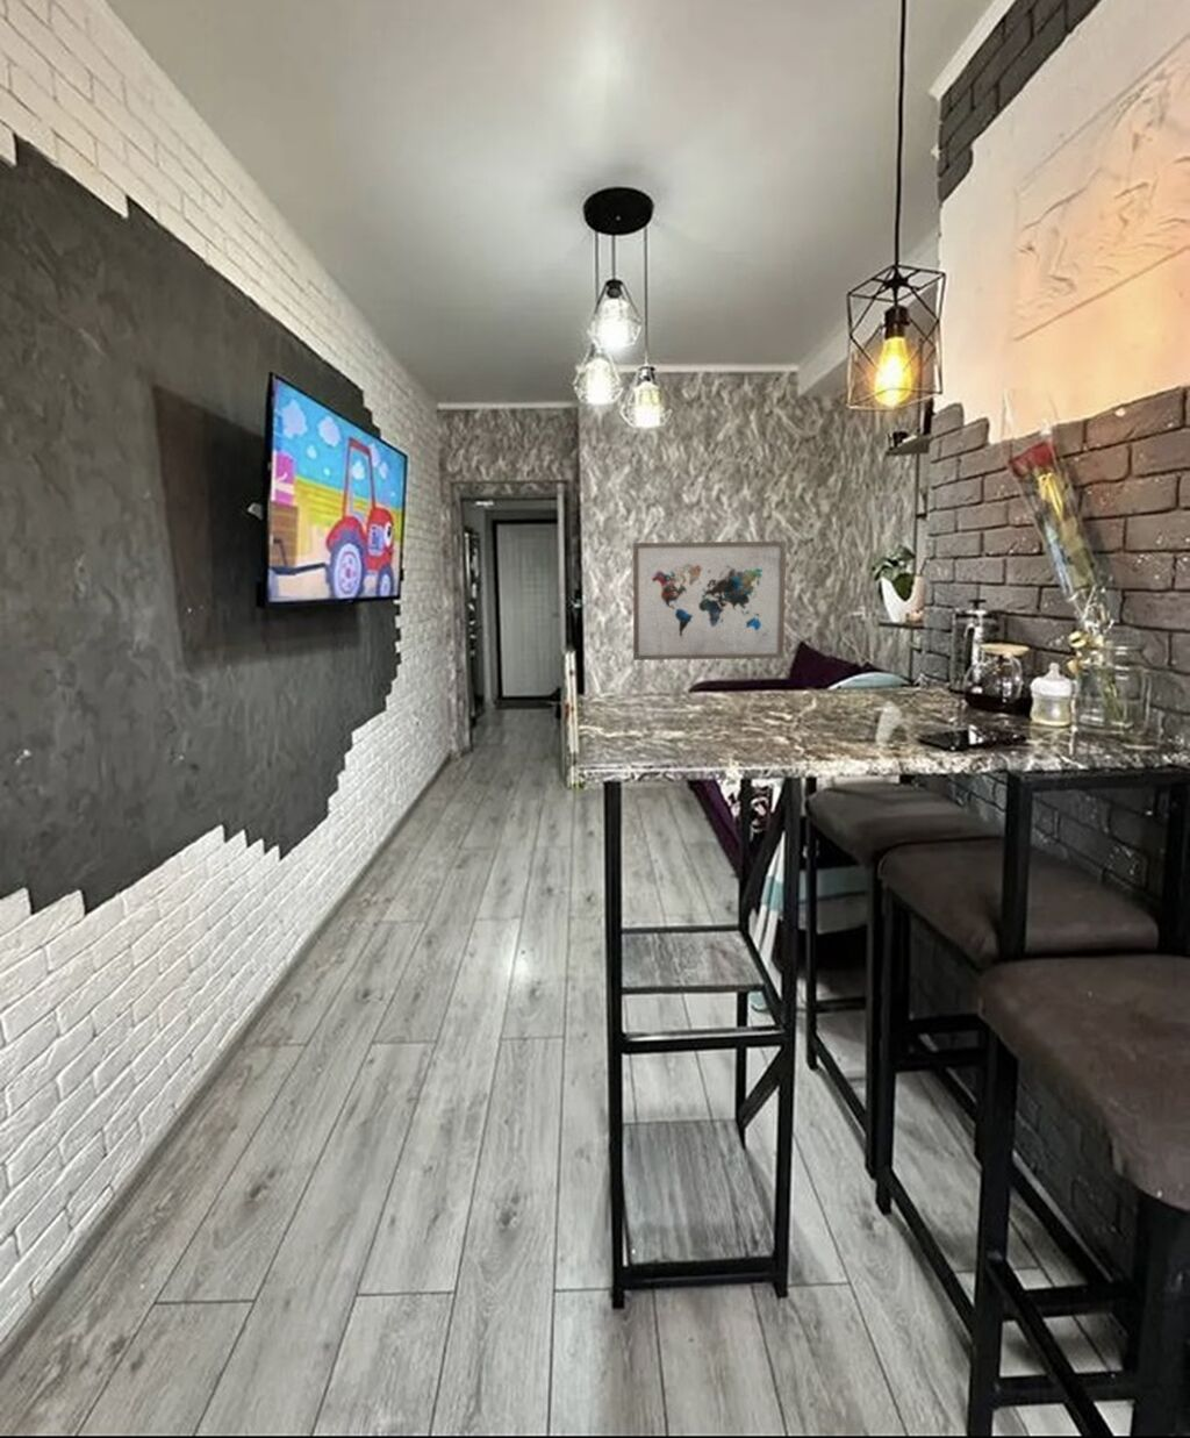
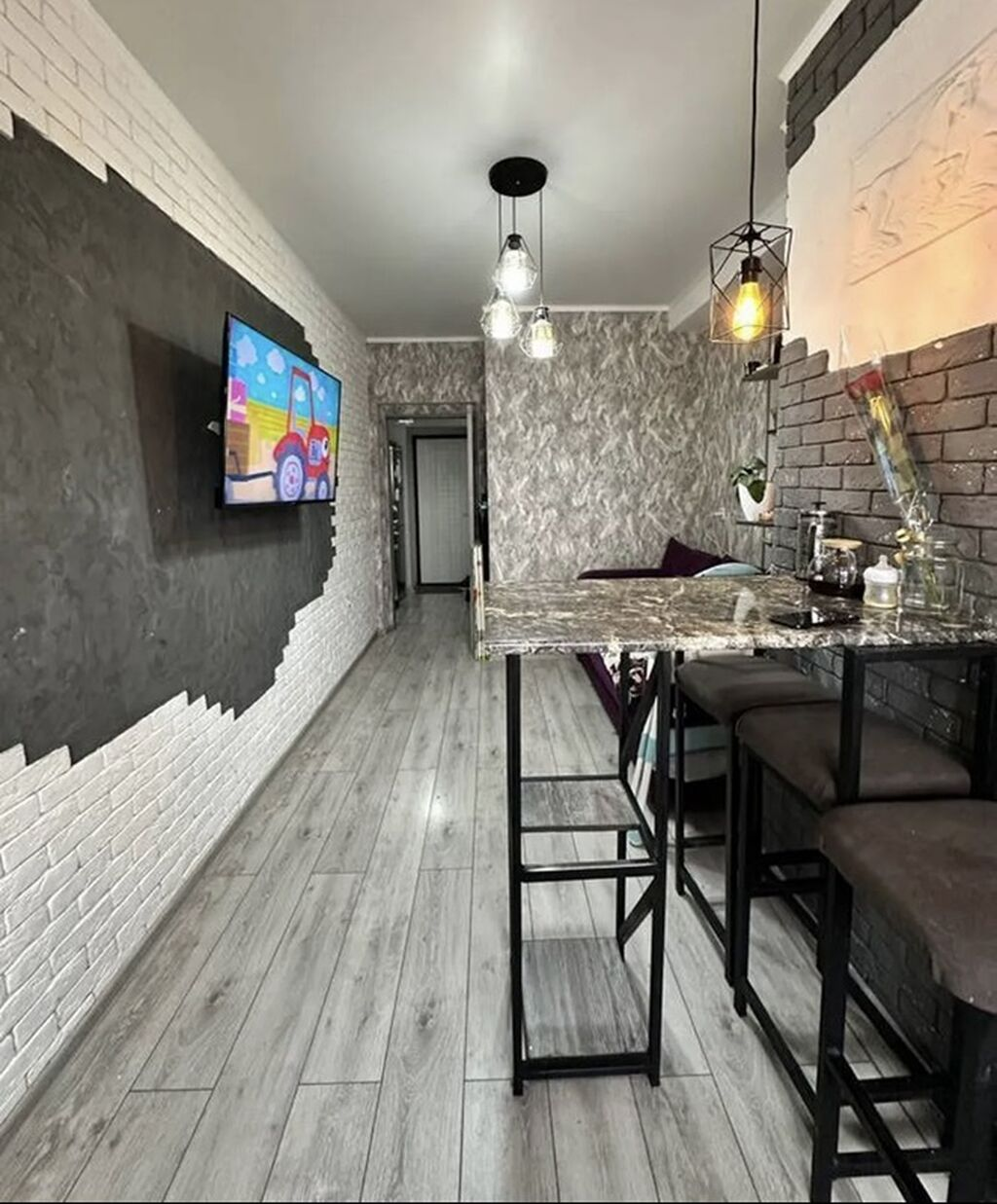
- wall art (709, 601)
